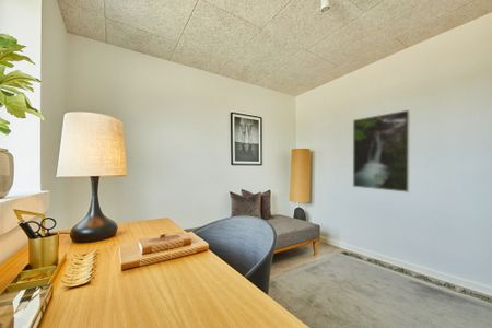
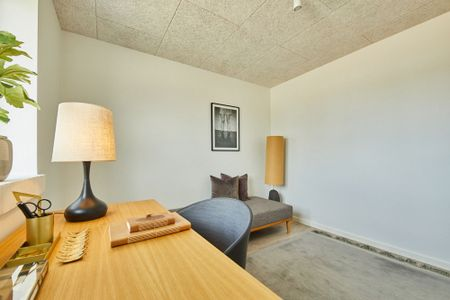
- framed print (378, 152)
